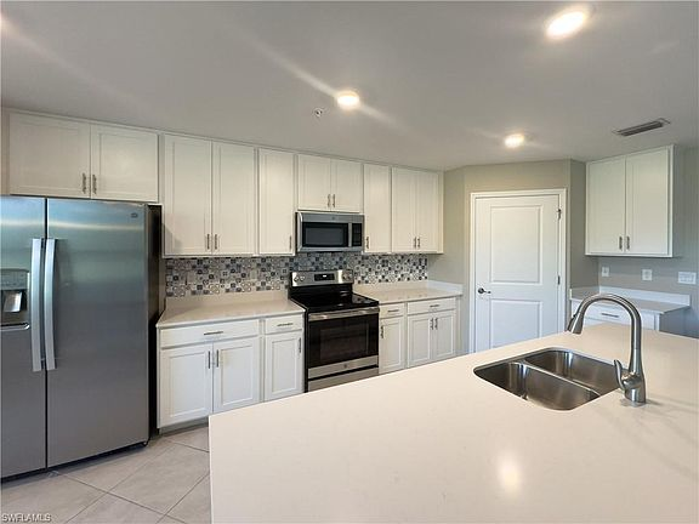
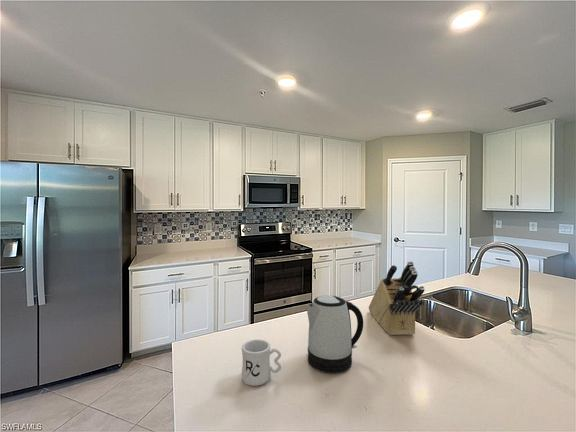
+ knife block (393, 292)
+ kettle (335, 328)
+ mug (261, 361)
